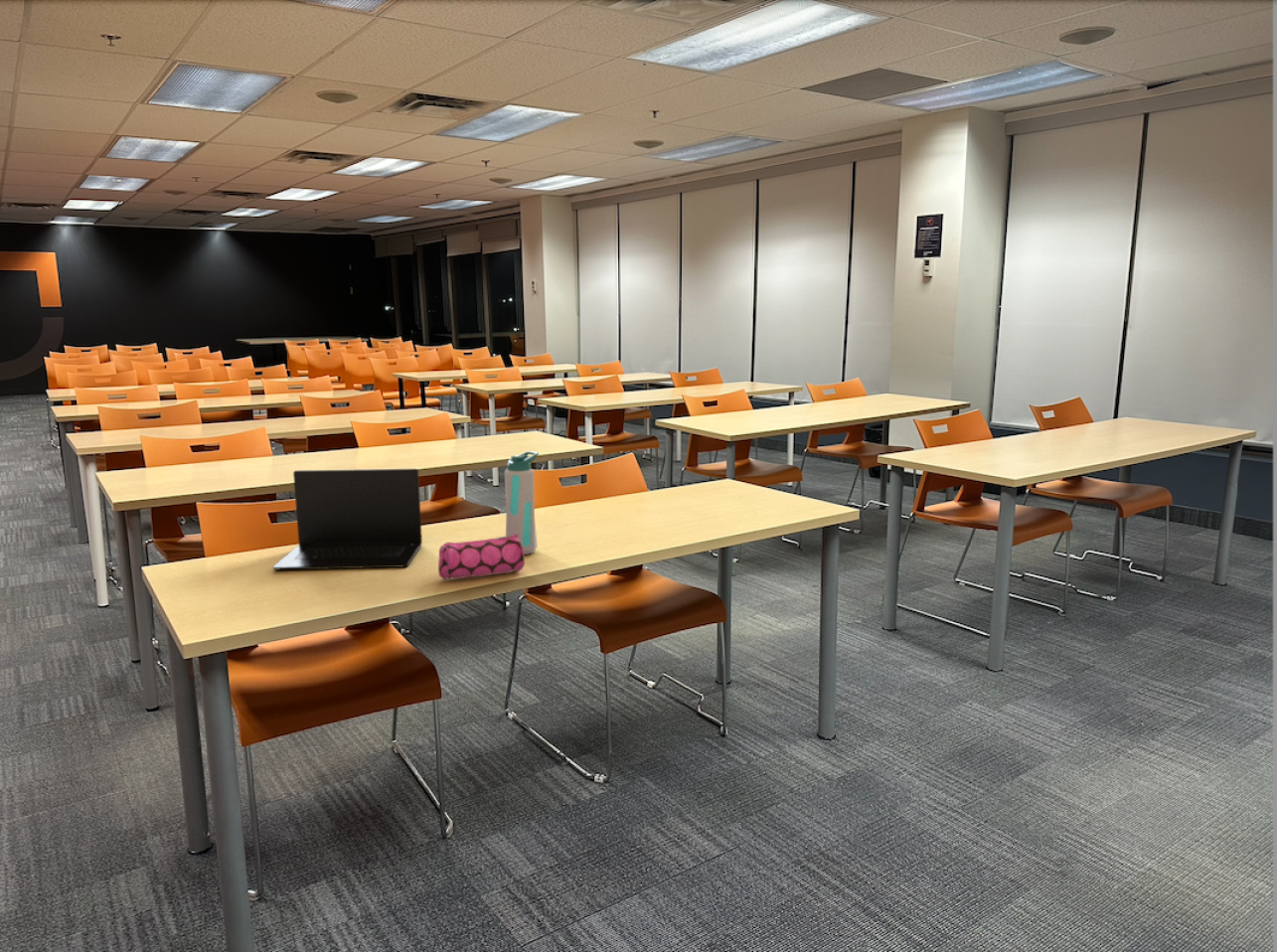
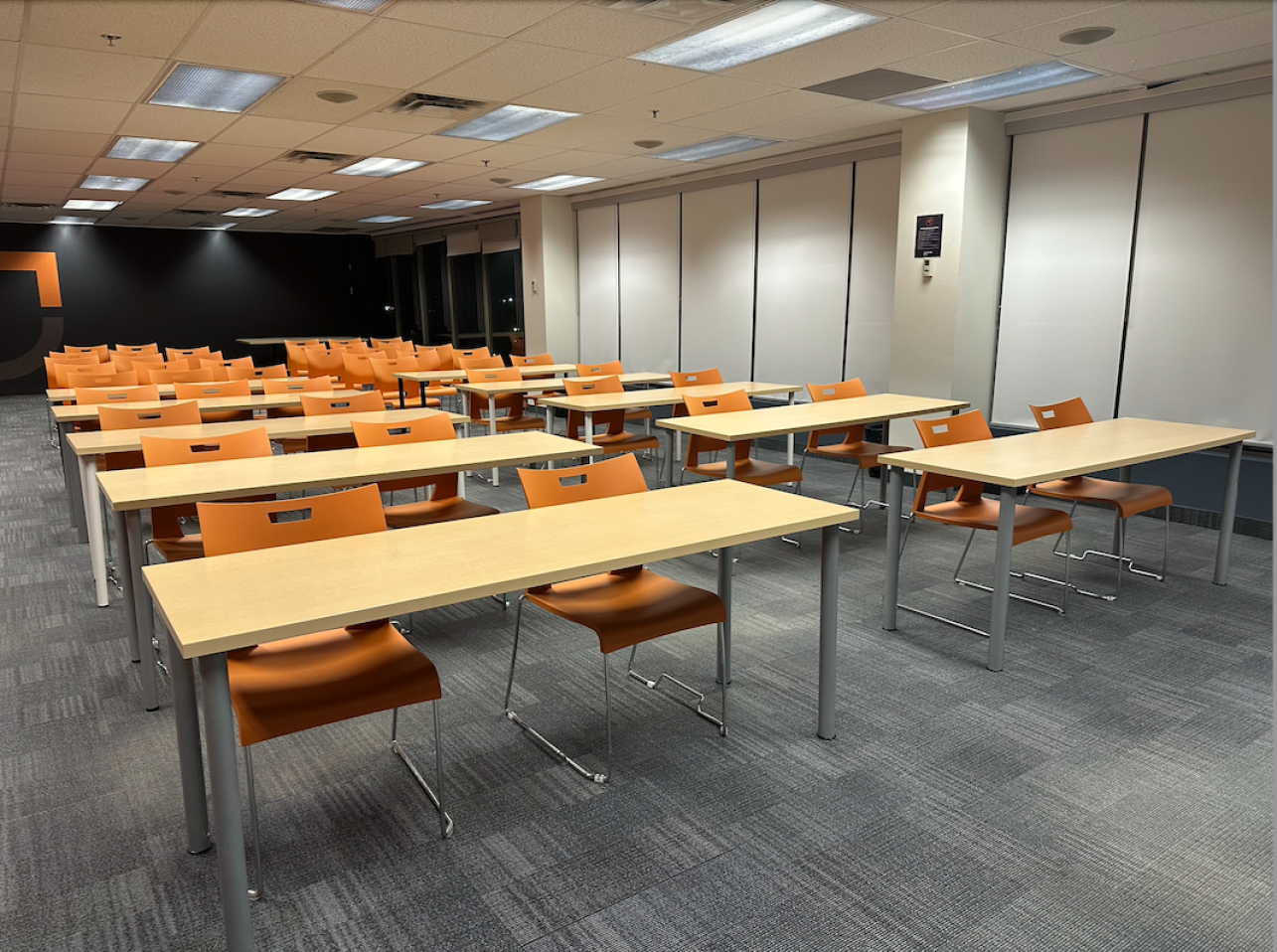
- water bottle (522, 503)
- pencil case (480, 555)
- laptop (348, 517)
